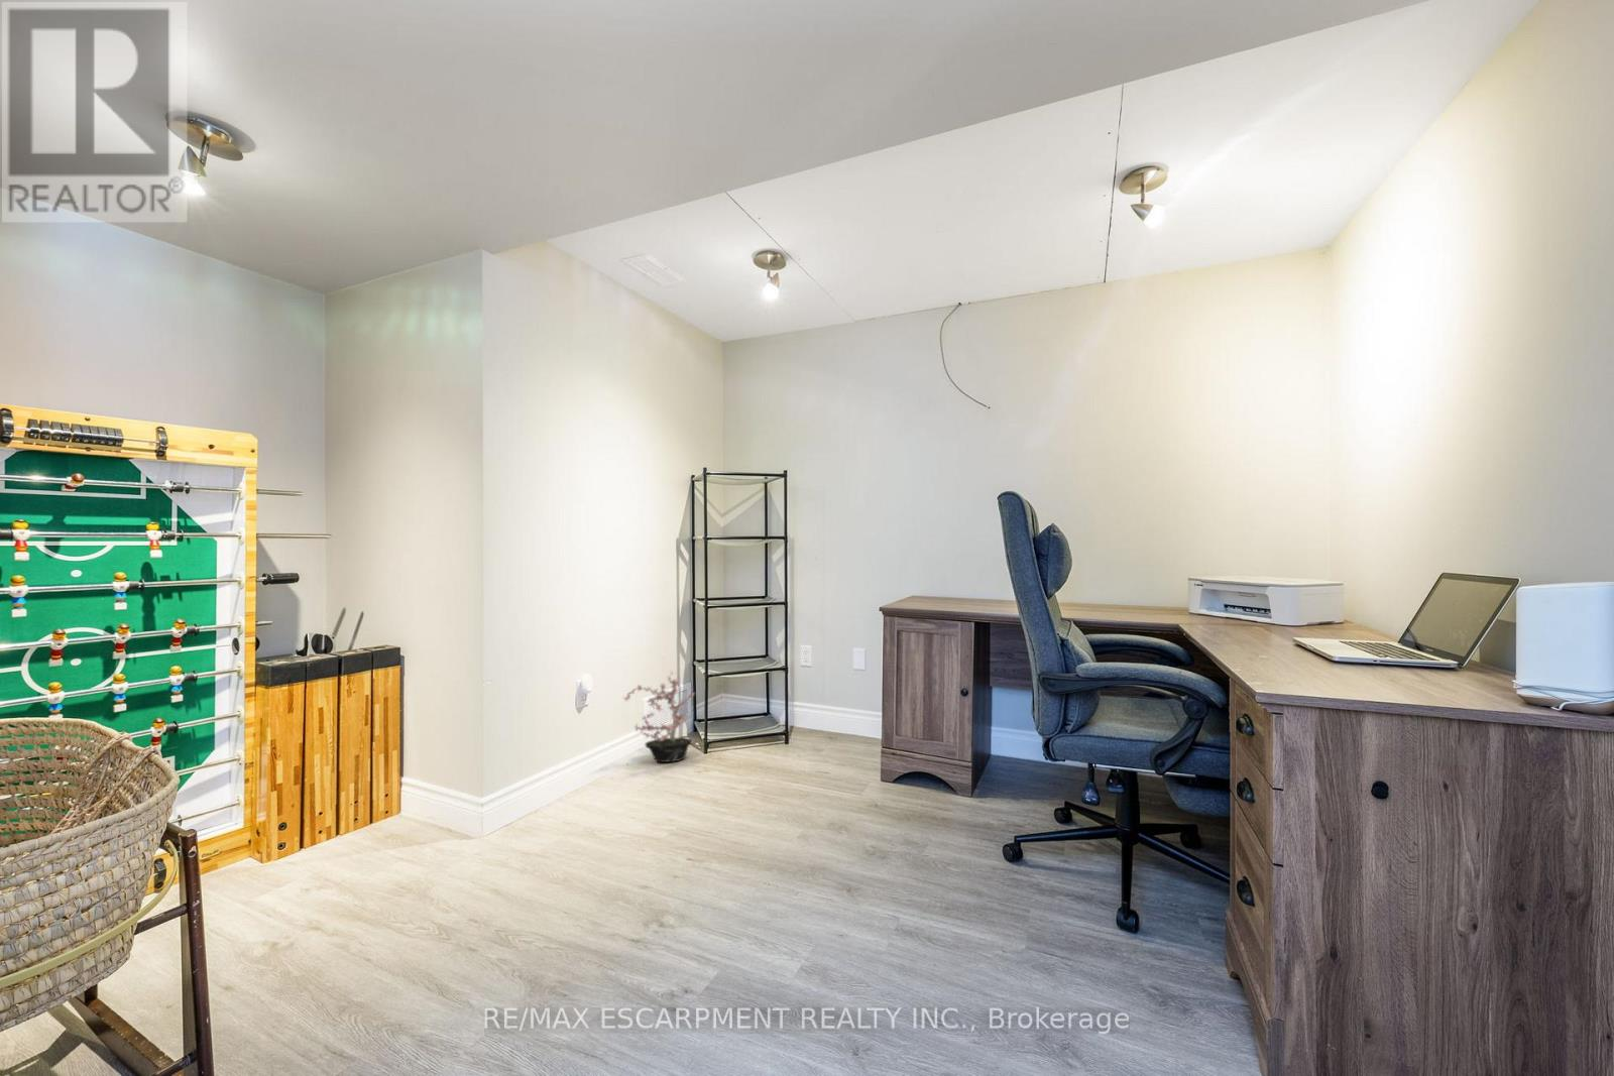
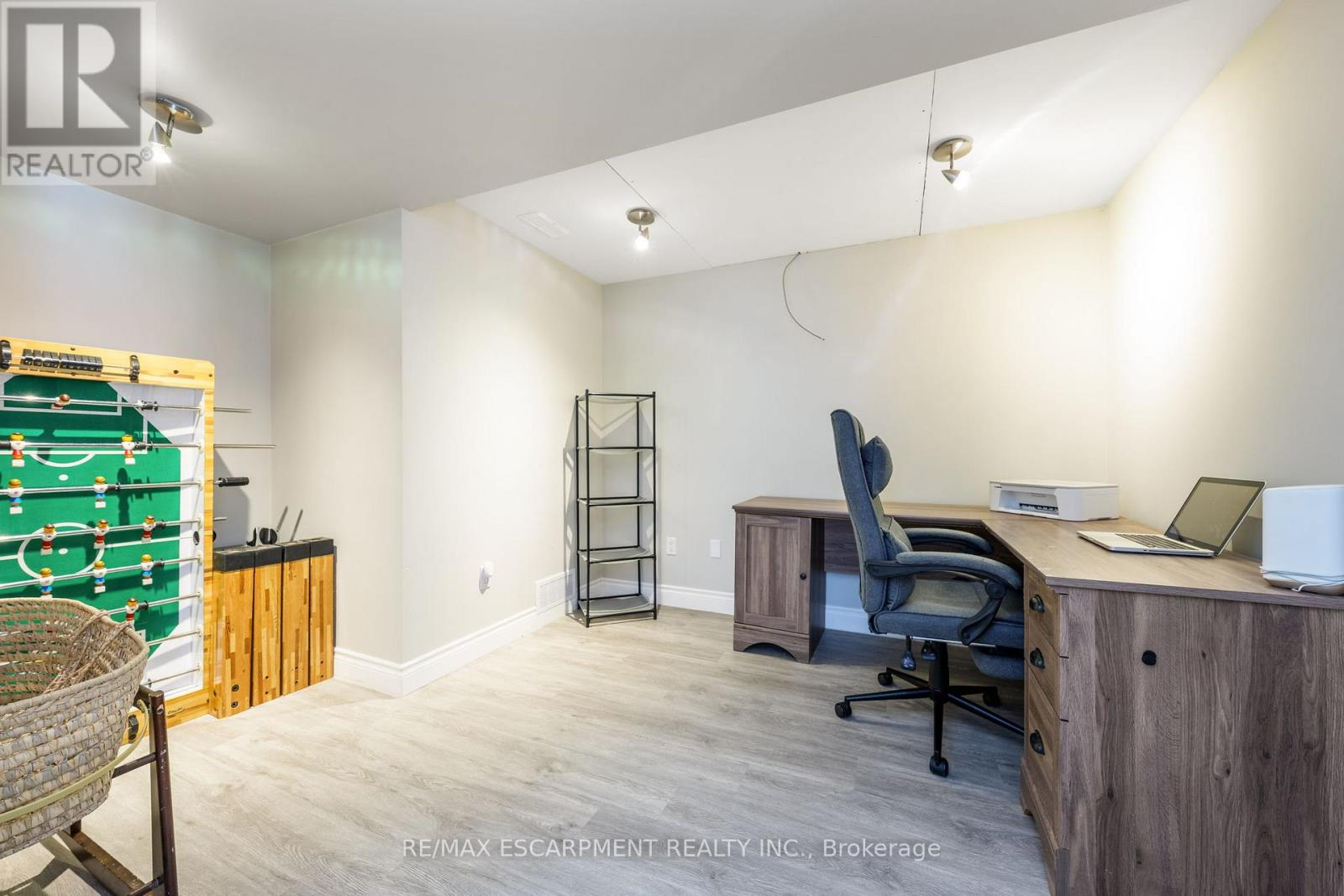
- potted plant (659, 723)
